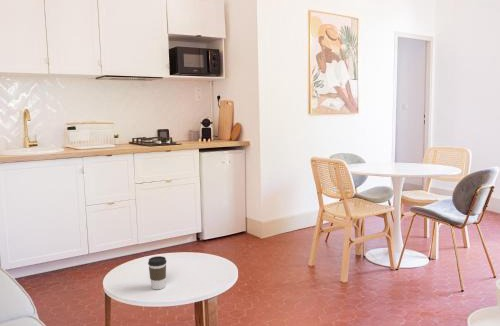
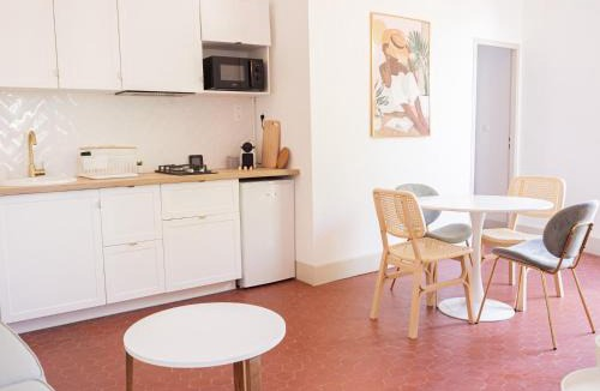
- coffee cup (157, 272)
